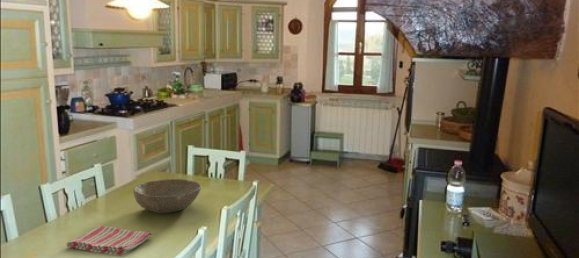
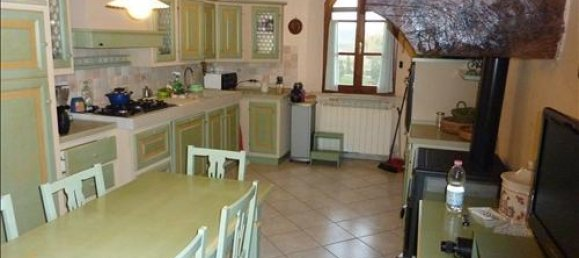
- dish towel (110, 238)
- bowl (168, 197)
